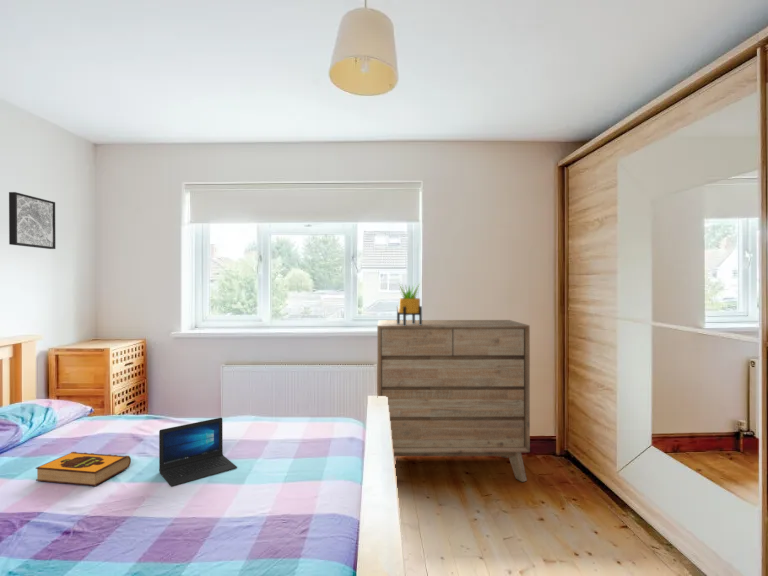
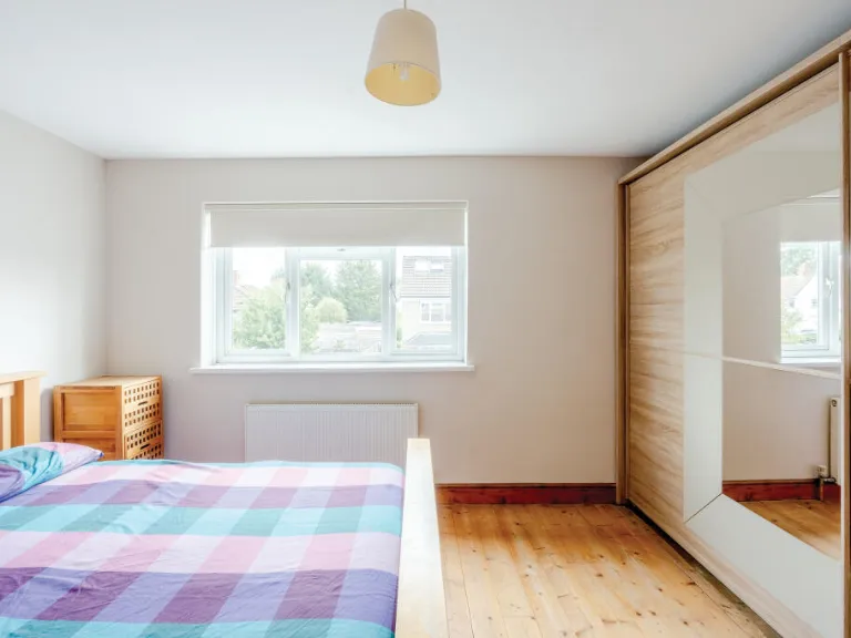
- wall art (33, 222)
- potted plant (409, 301)
- dresser (448, 395)
- hardback book (85, 467)
- laptop (198, 449)
